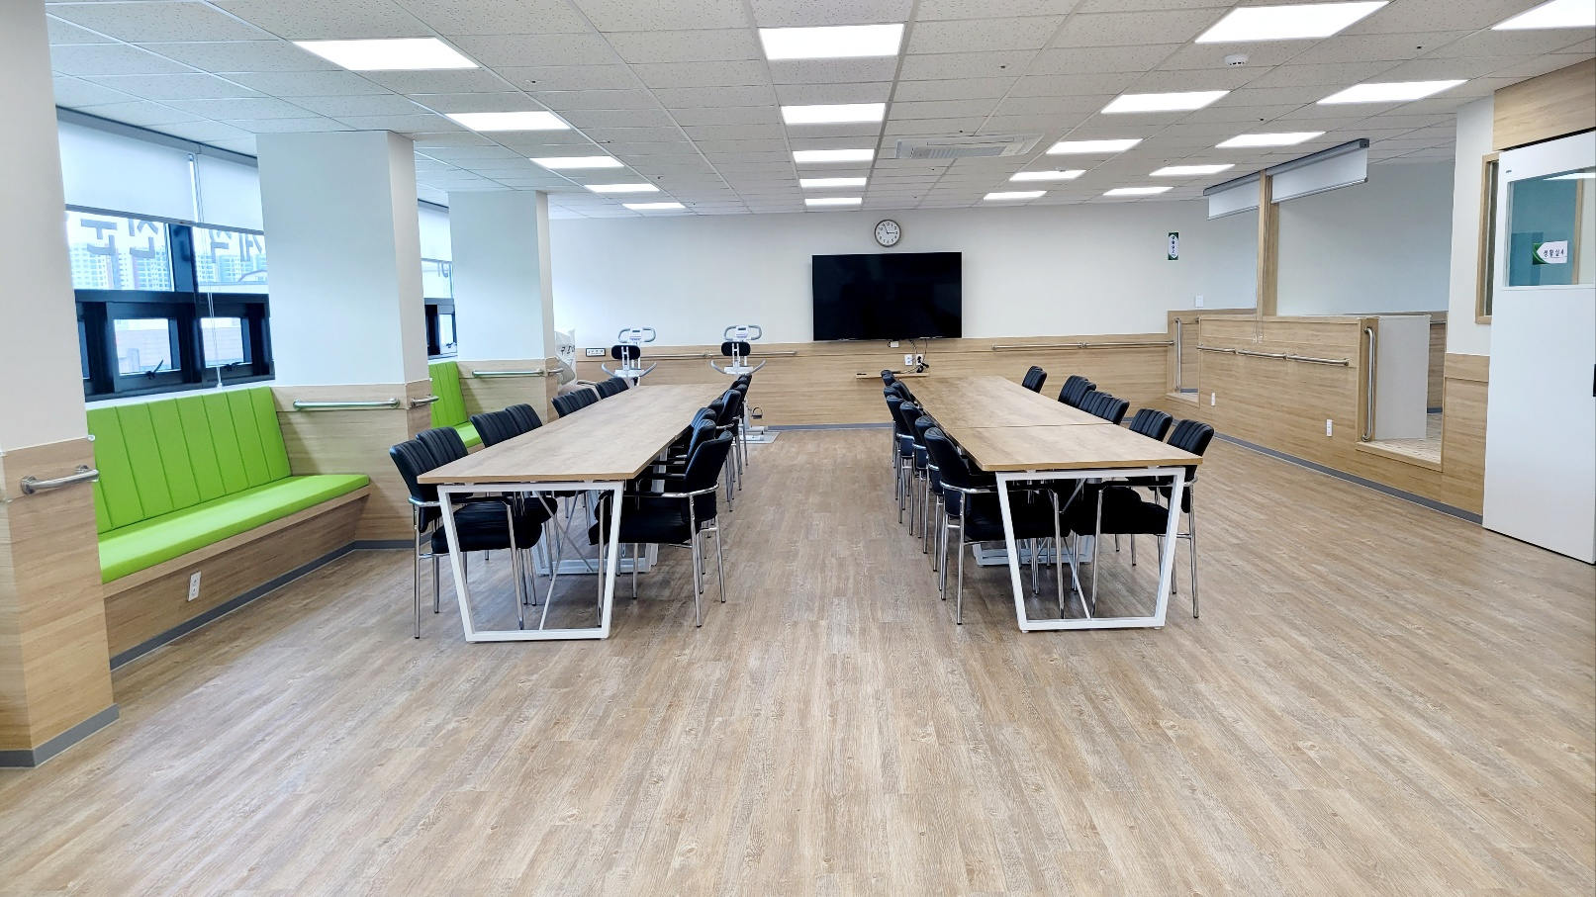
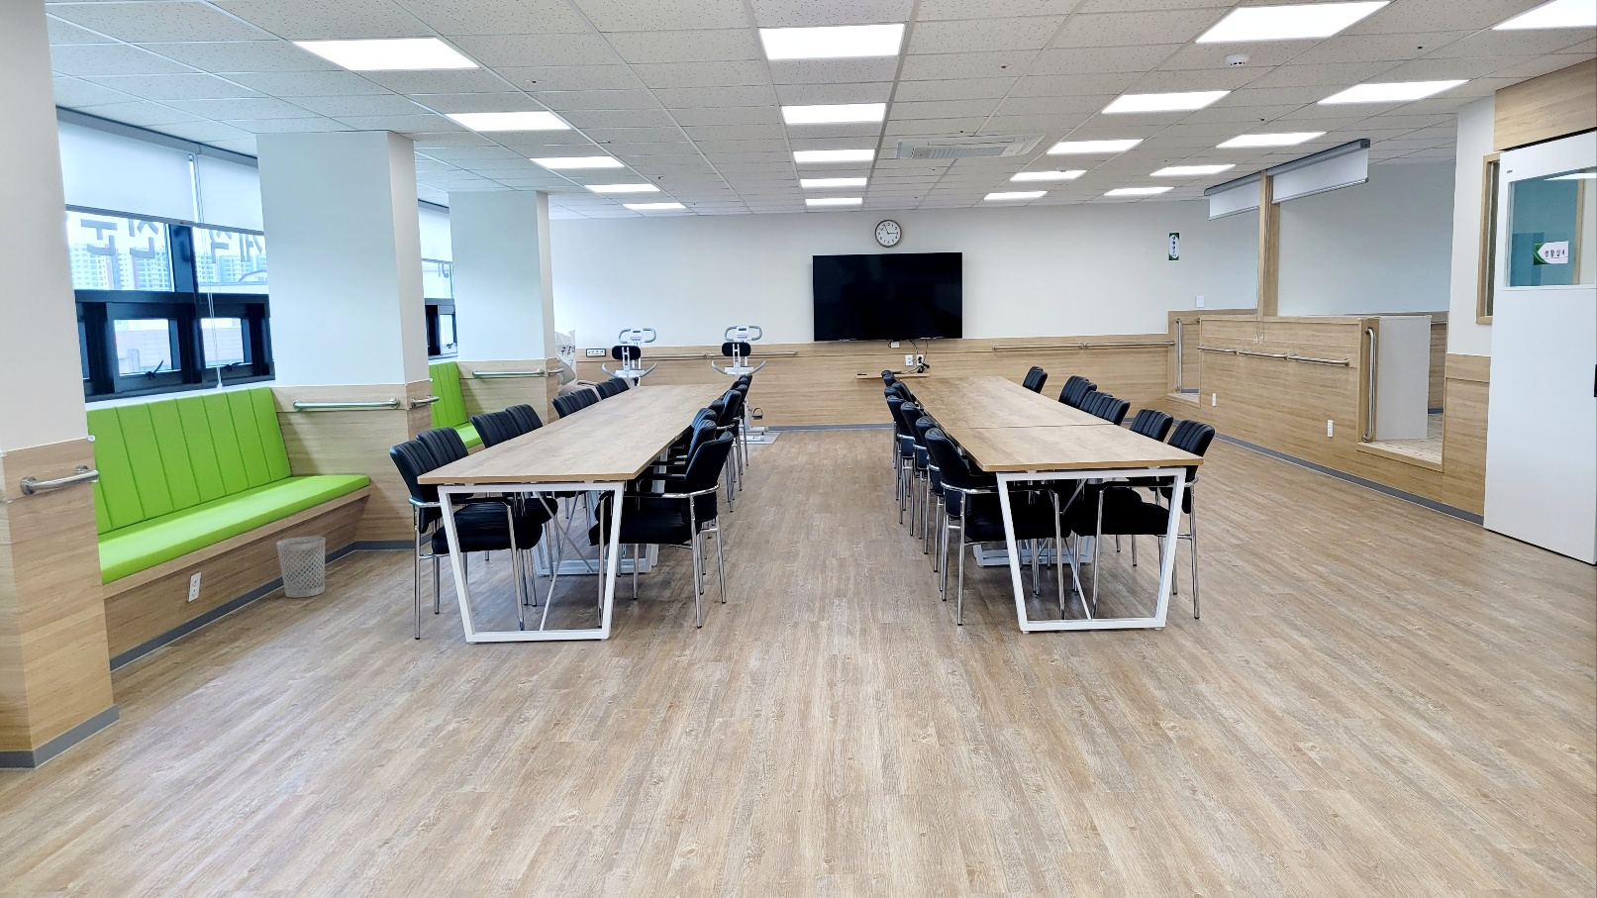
+ wastebasket (303, 567)
